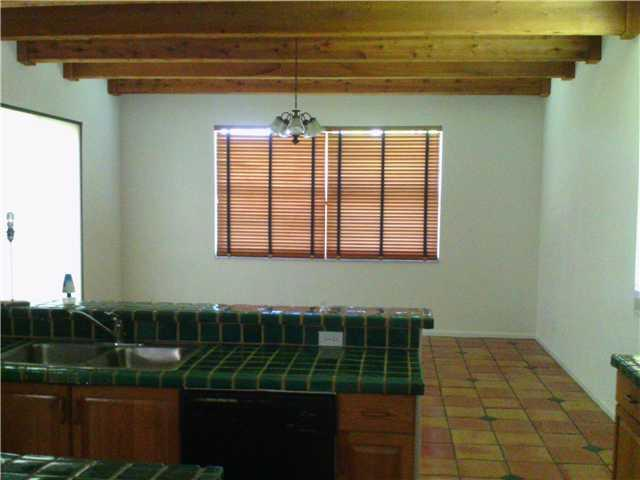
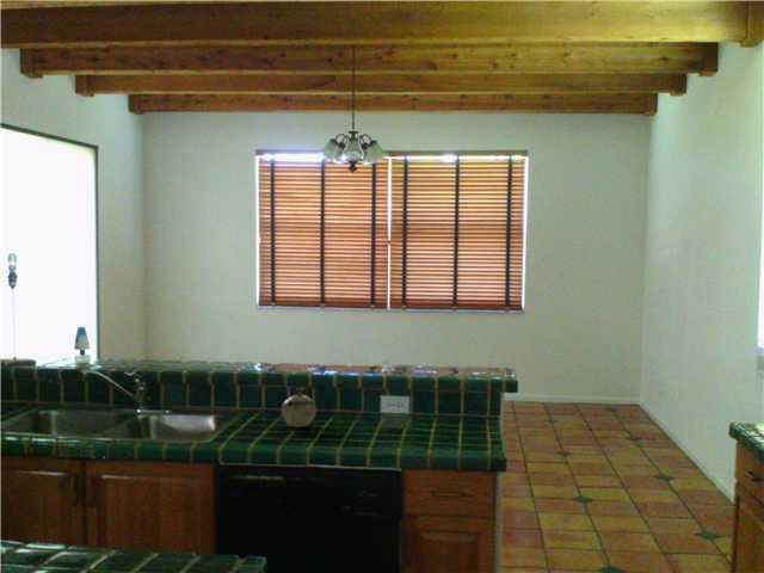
+ teapot (297, 407)
